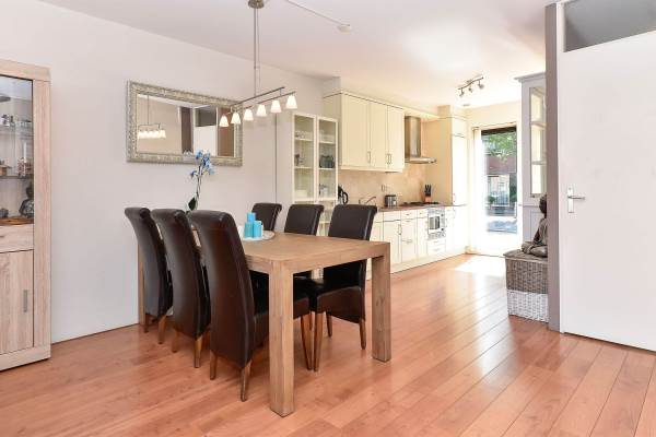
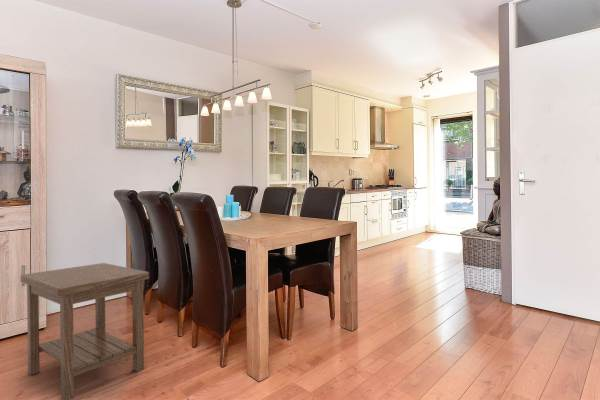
+ side table (87, 330)
